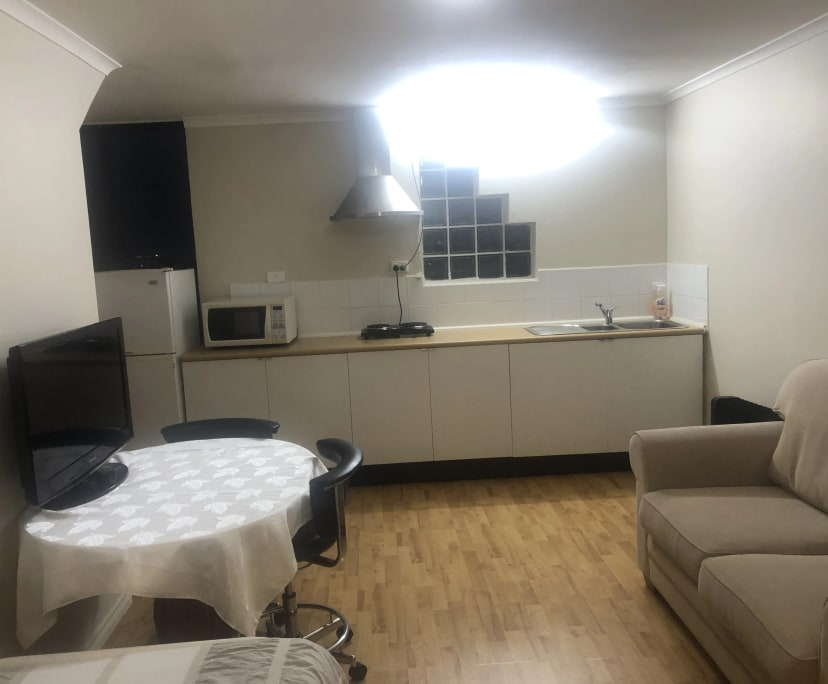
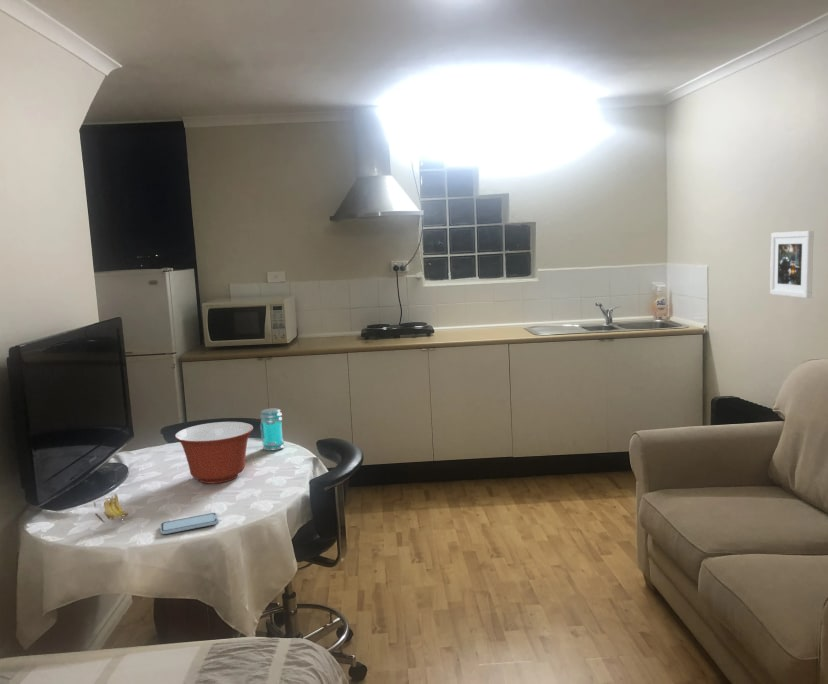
+ smartphone (189, 523)
+ jar (272, 428)
+ banana (95, 506)
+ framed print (790, 264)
+ mixing bowl (216, 454)
